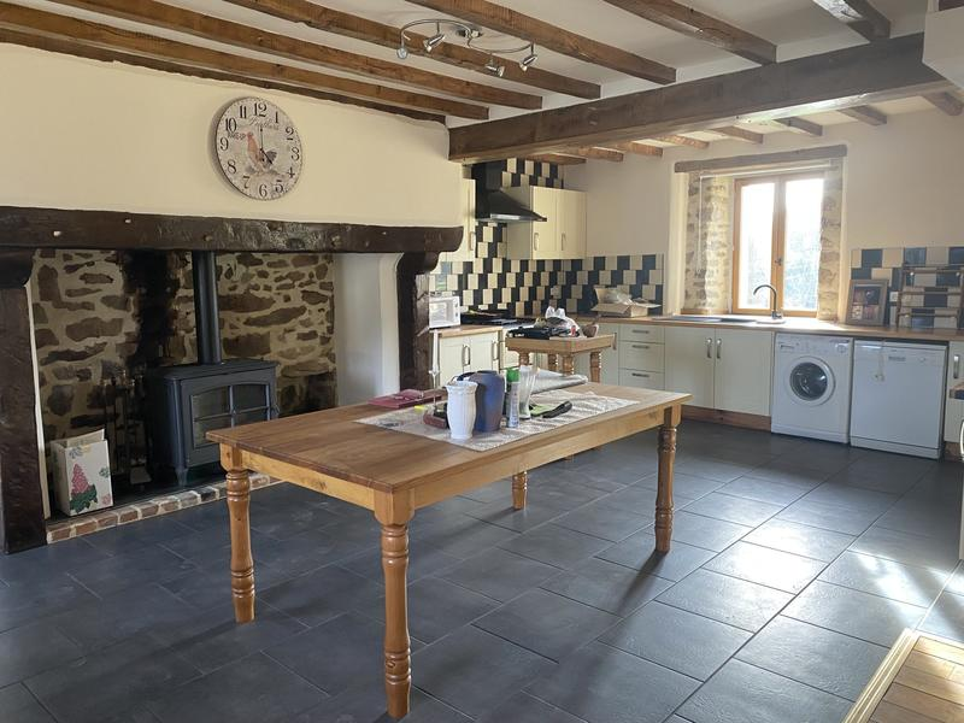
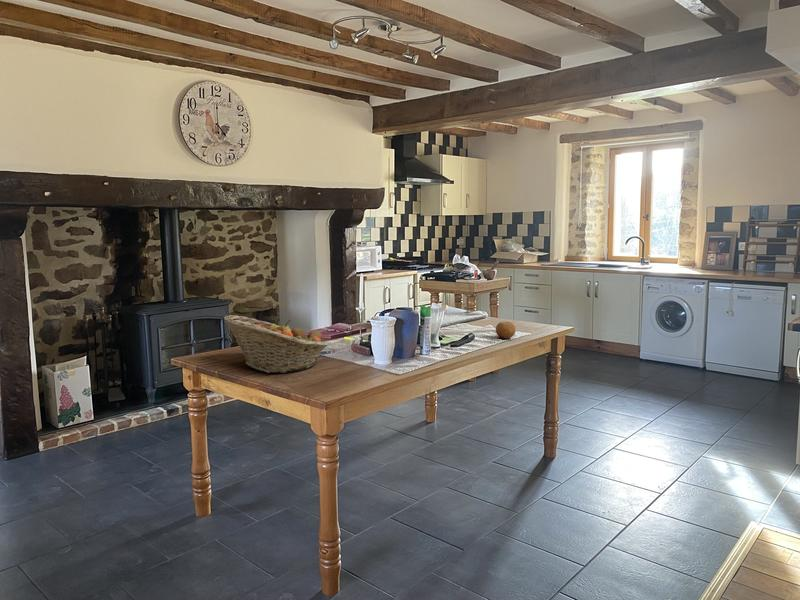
+ fruit (505, 329)
+ fruit basket (275, 339)
